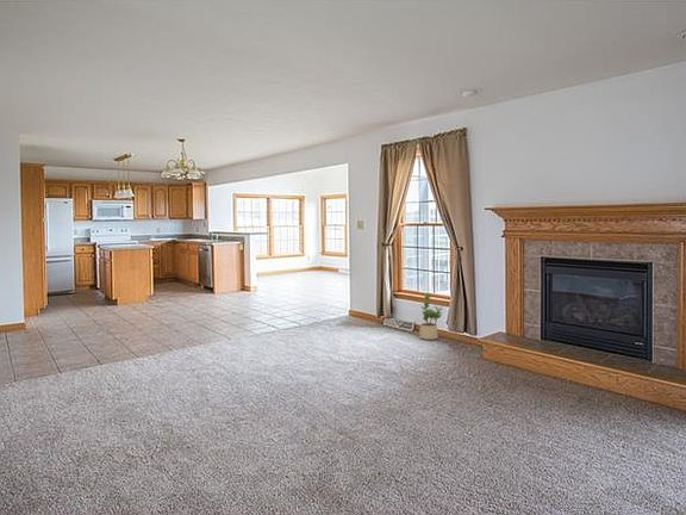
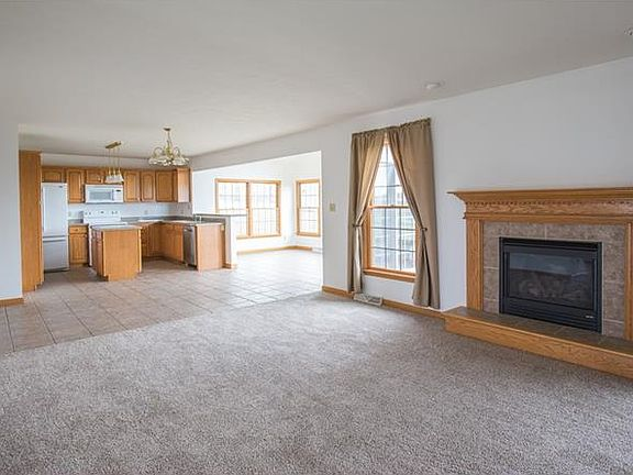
- potted plant (431, 315)
